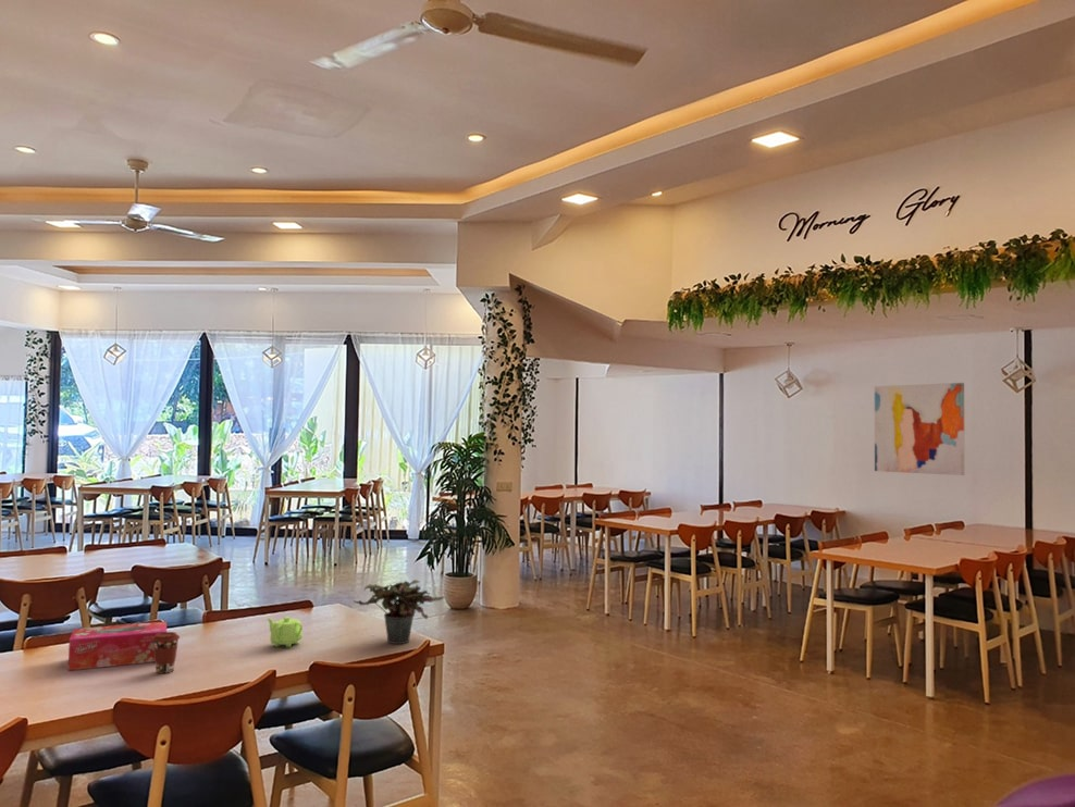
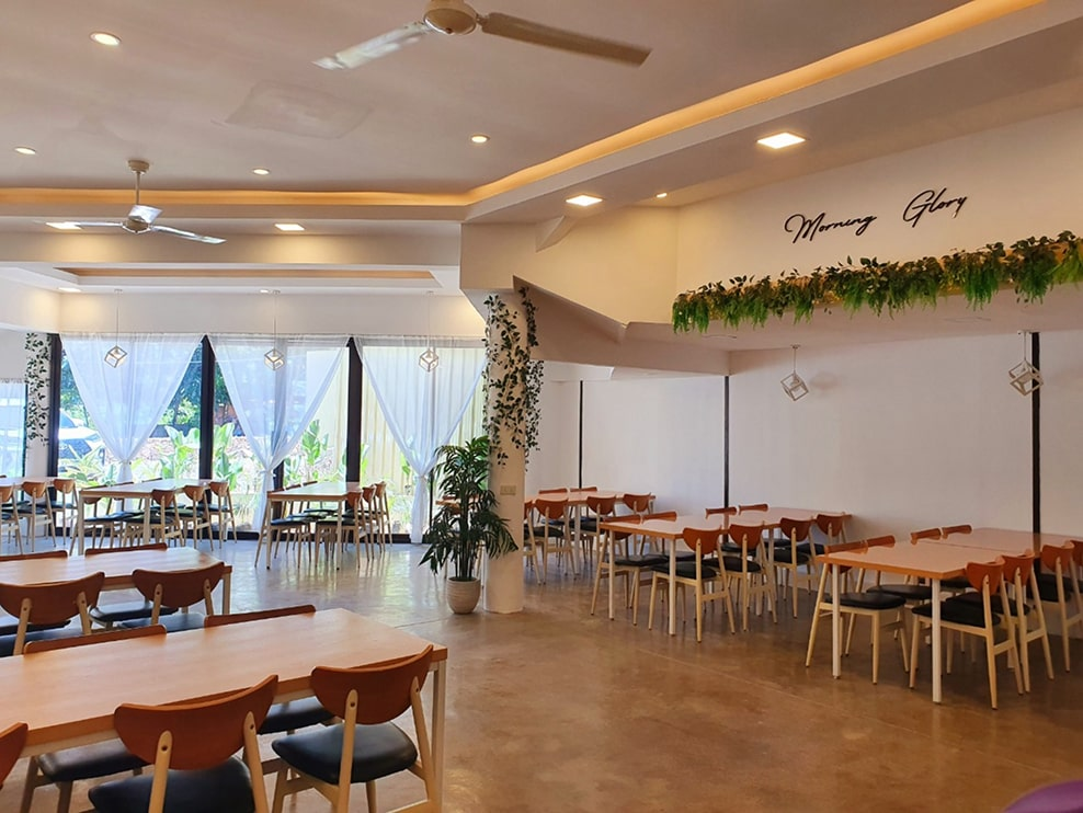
- coffee cup (165, 653)
- wall art (917, 429)
- tissue box (120, 644)
- teapot (283, 630)
- potted plant (399, 610)
